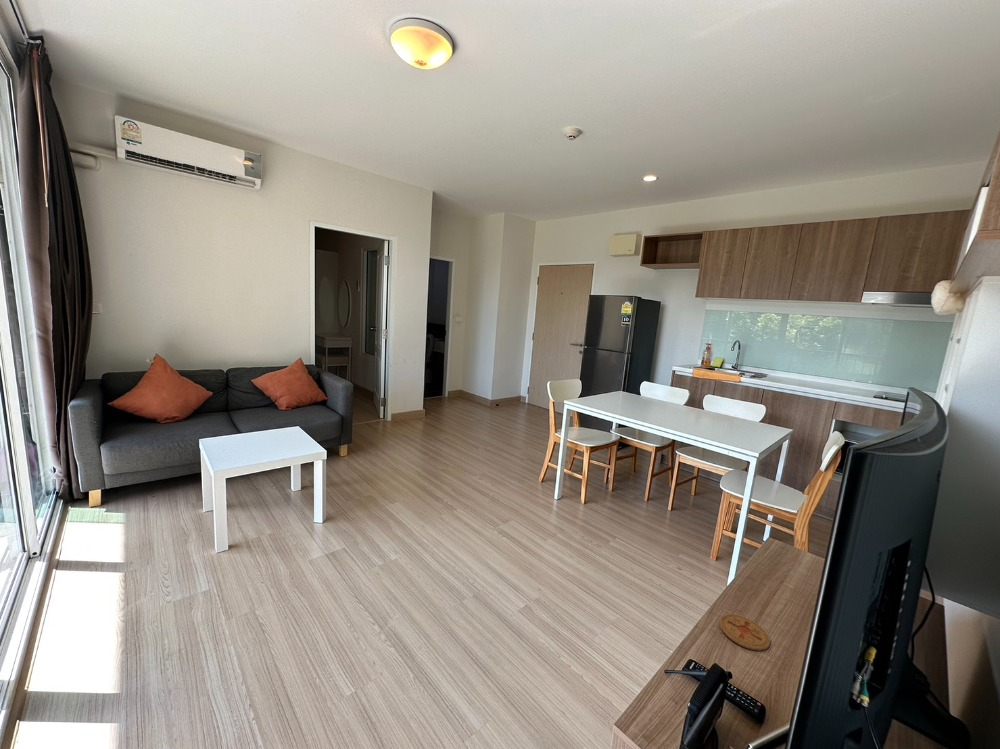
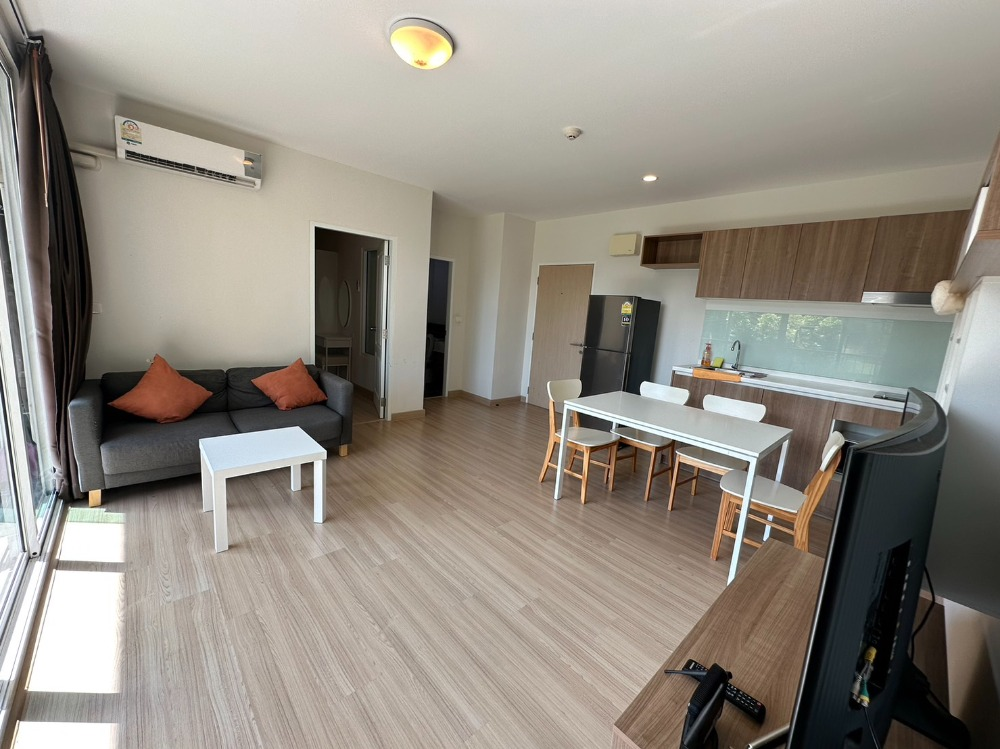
- coaster (744, 631)
